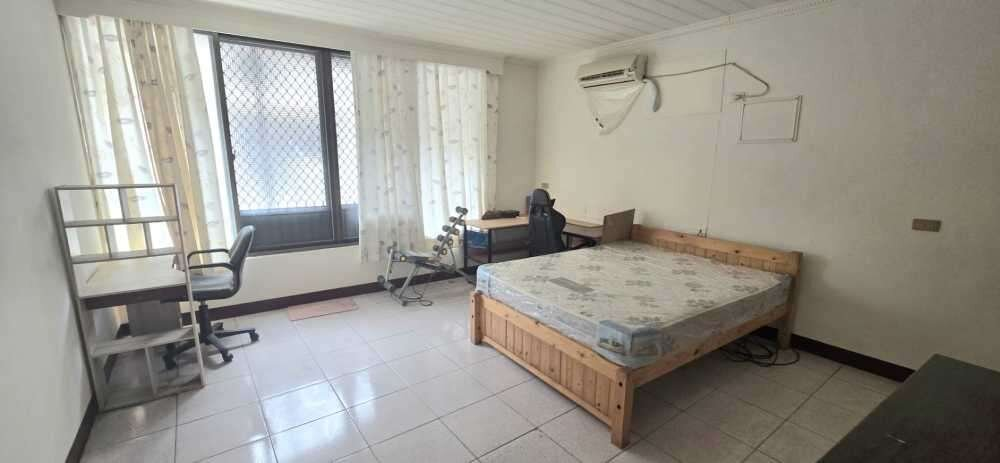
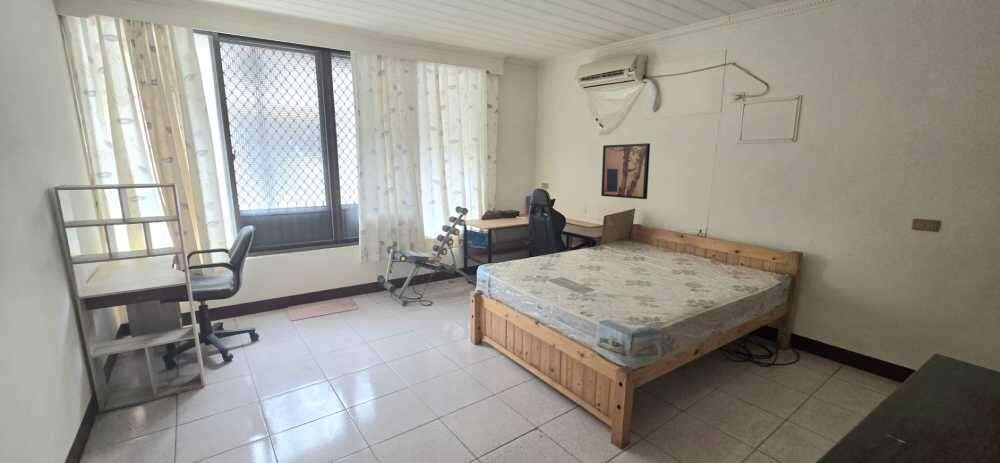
+ wall art (624, 171)
